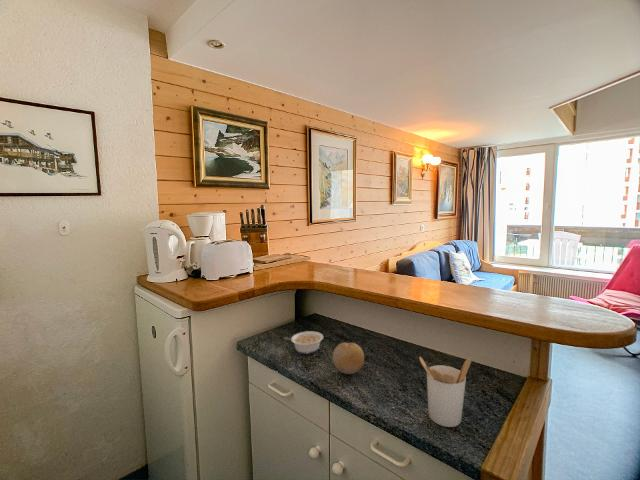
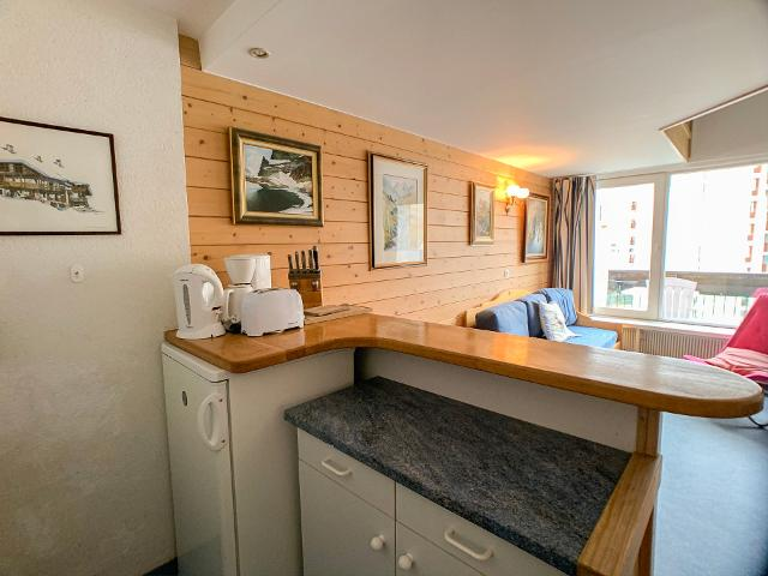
- legume (306, 342)
- utensil holder (443, 389)
- fruit (348, 358)
